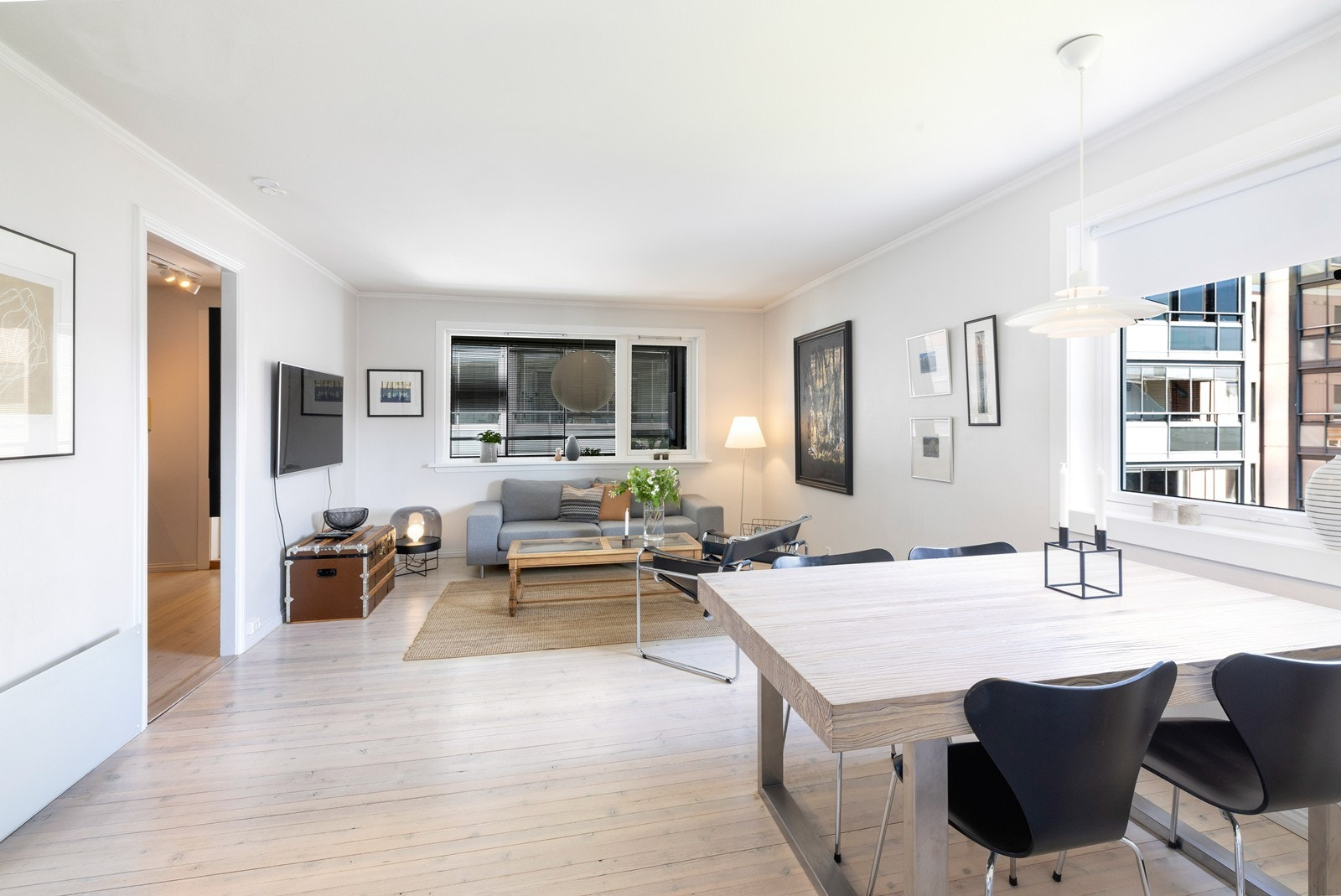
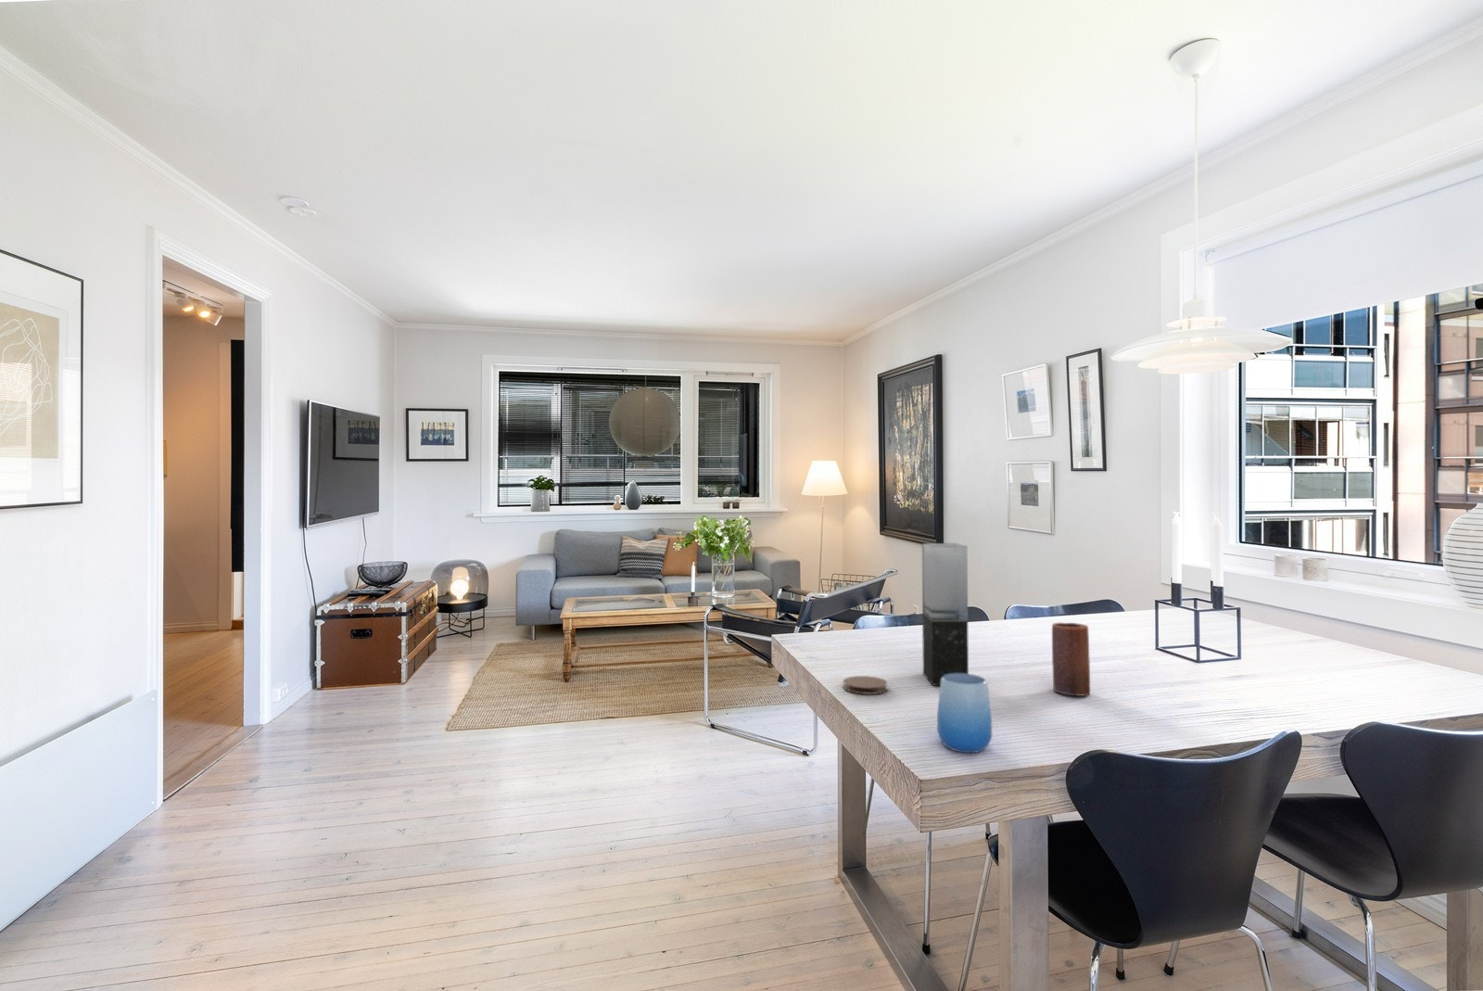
+ vase (943, 612)
+ coaster (865, 685)
+ candle (1071, 658)
+ cup (964, 712)
